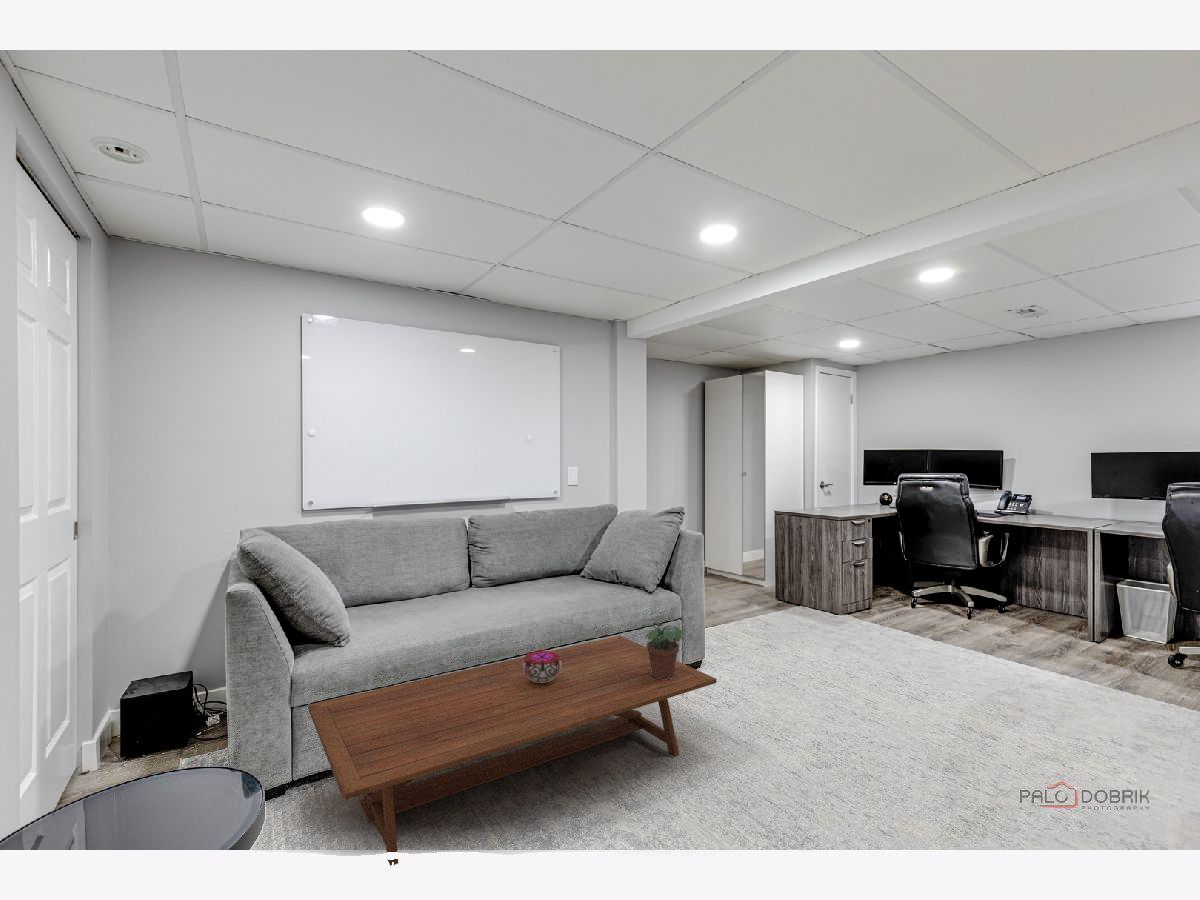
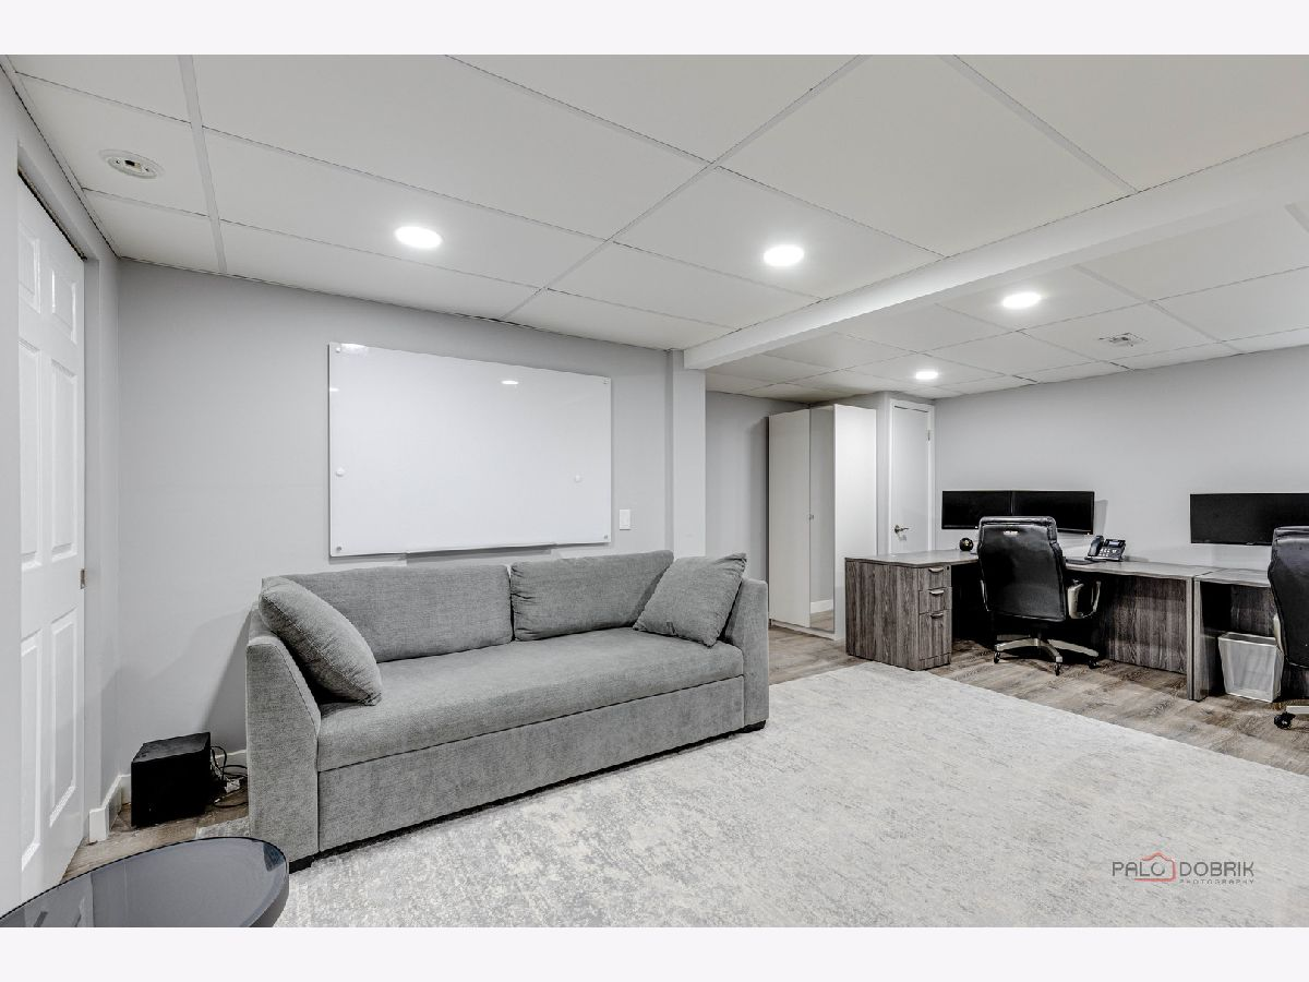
- decorative bowl (542, 668)
- coffee table (523, 729)
- potted plant (660, 650)
